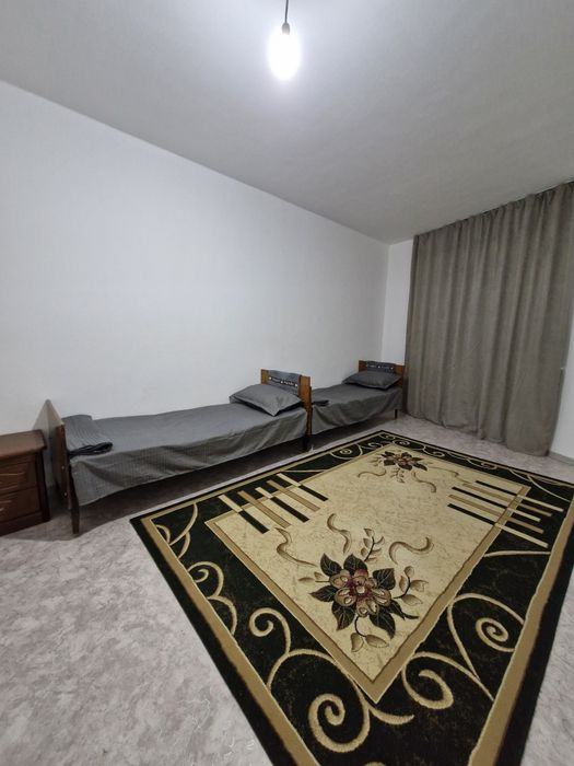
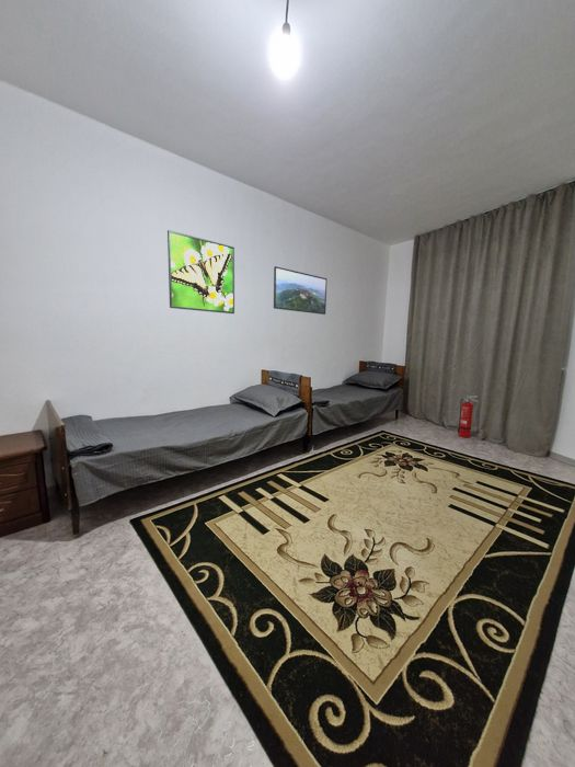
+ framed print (301, 291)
+ fire extinguisher (468, 415)
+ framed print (204, 275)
